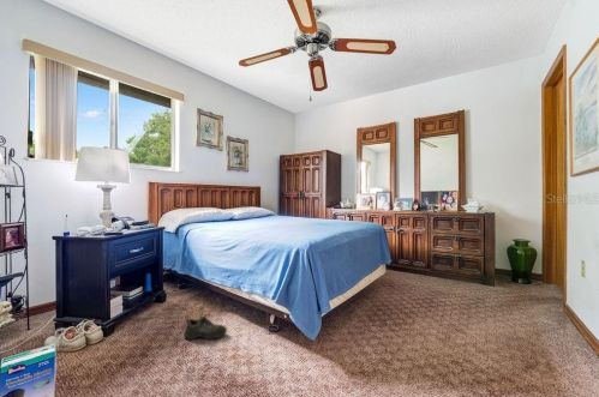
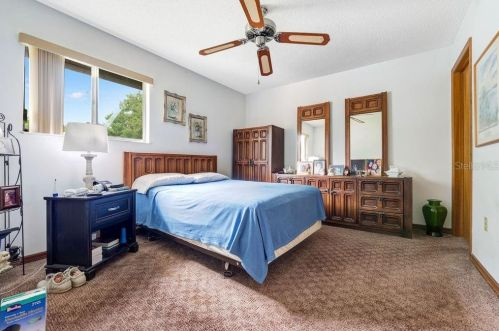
- shoe (205, 323)
